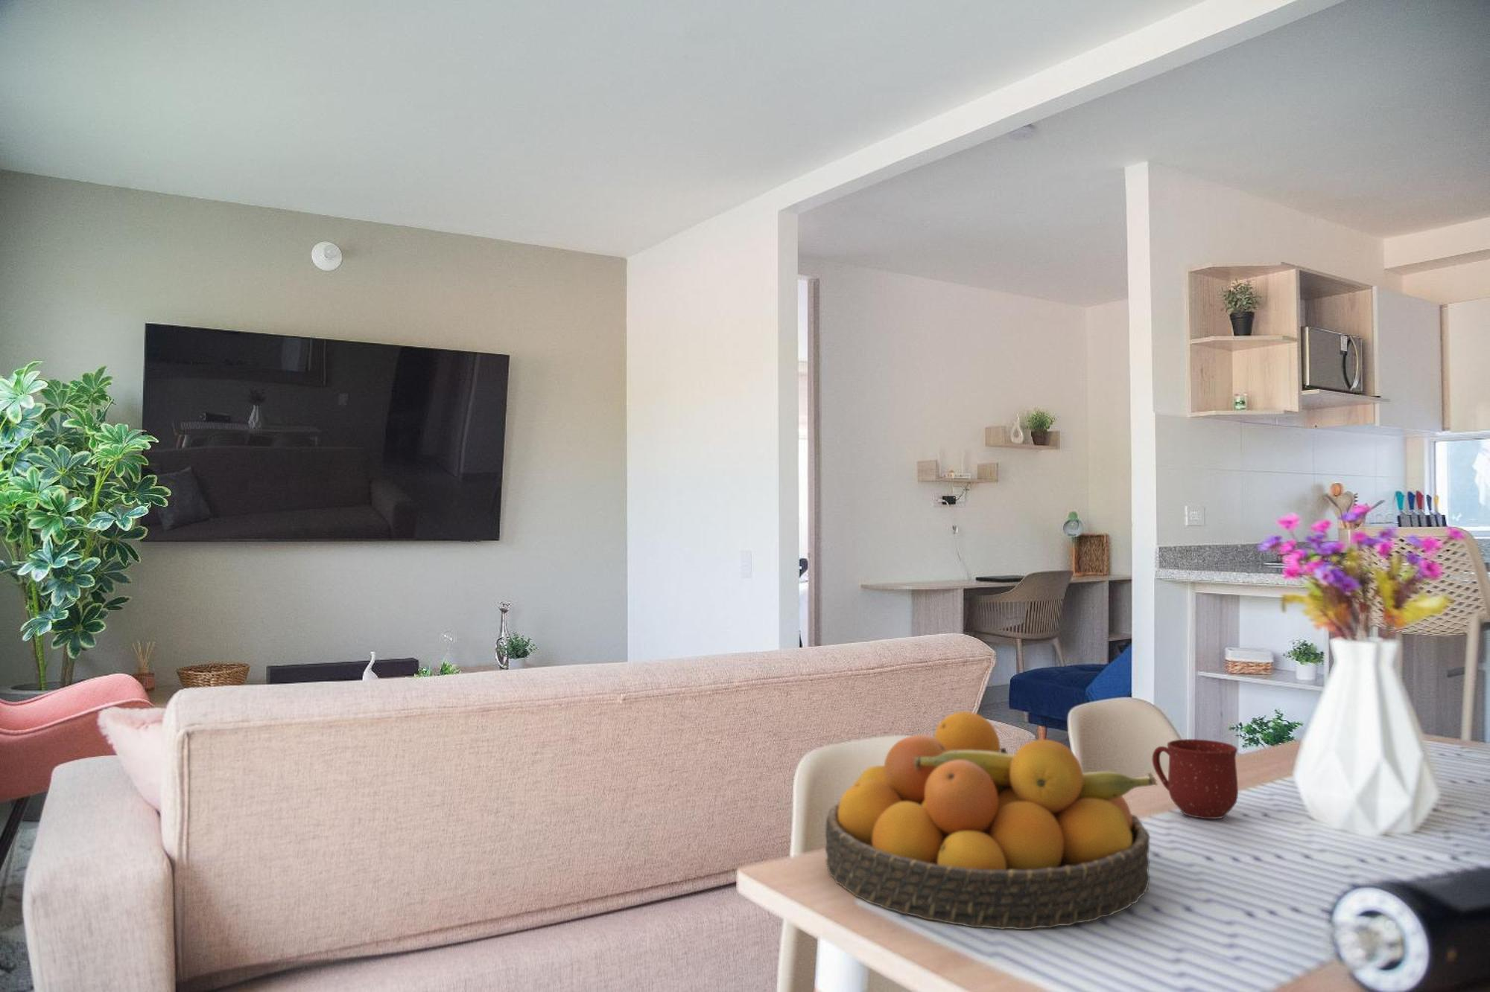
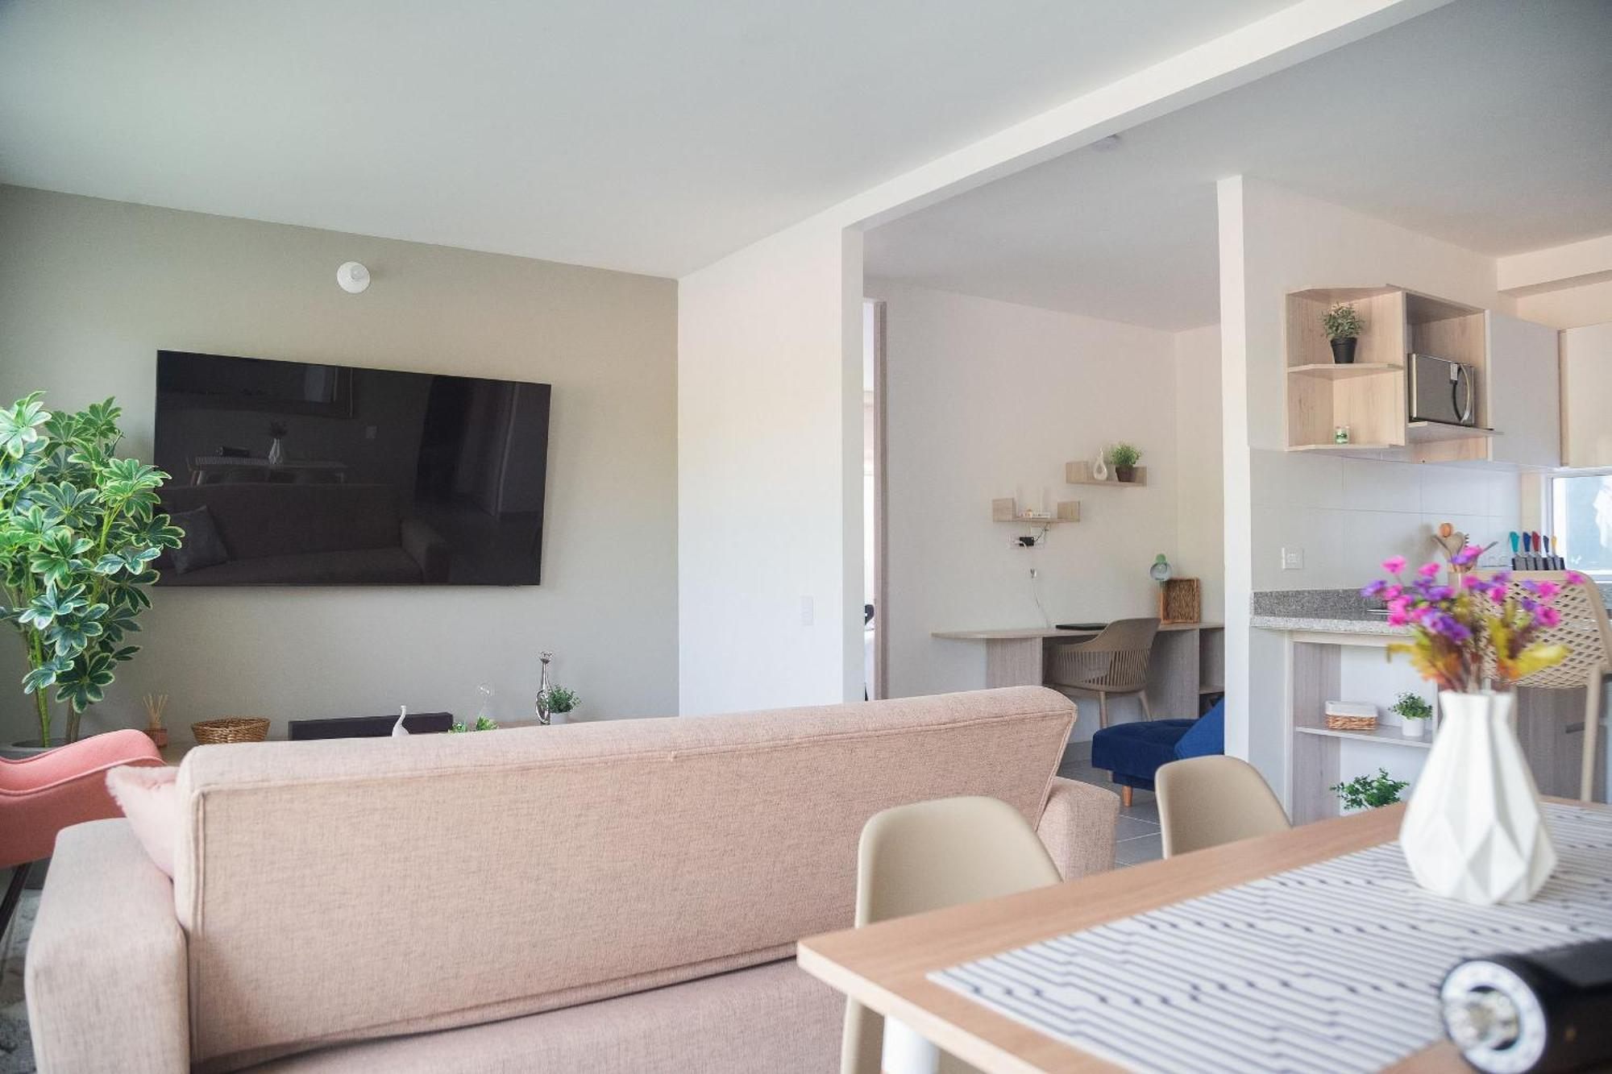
- mug (1191, 776)
- fruit bowl (982, 798)
